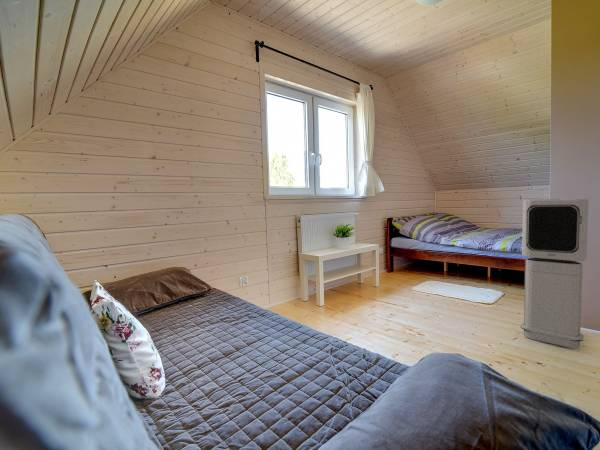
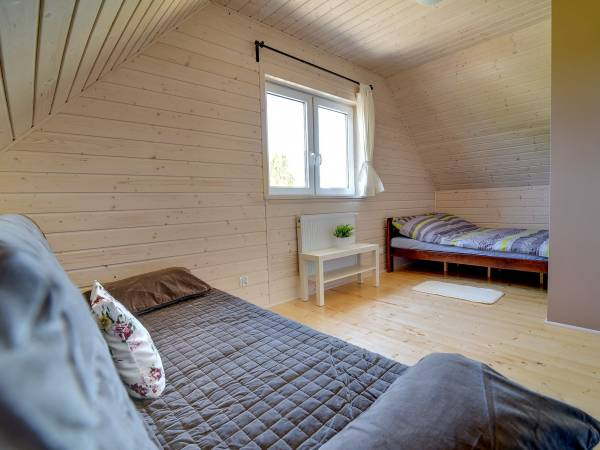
- air purifier (553, 268)
